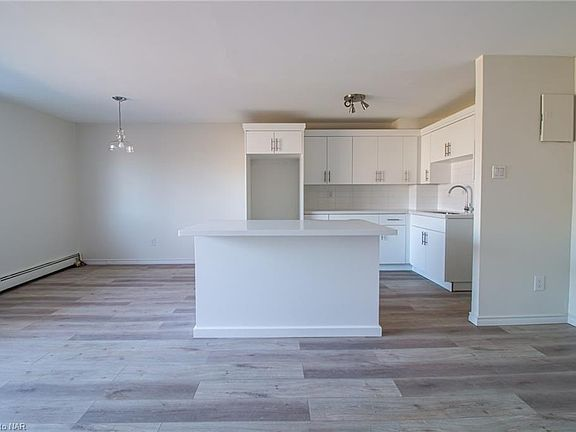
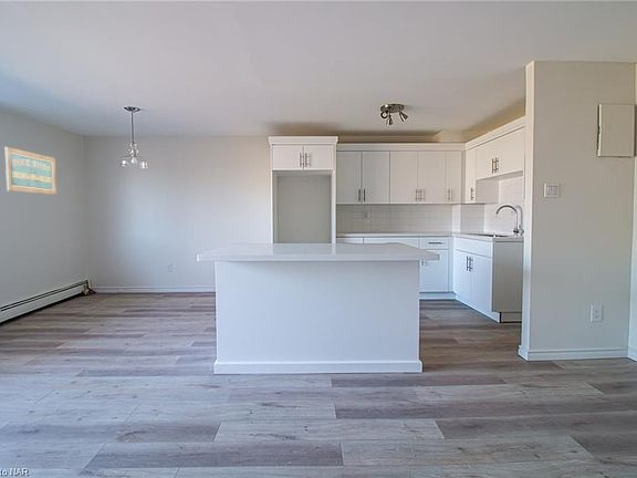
+ wall art (32, 173)
